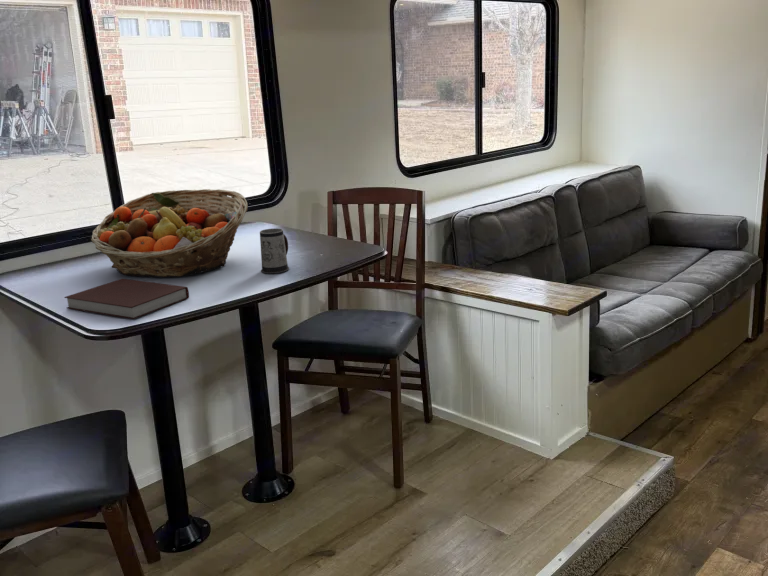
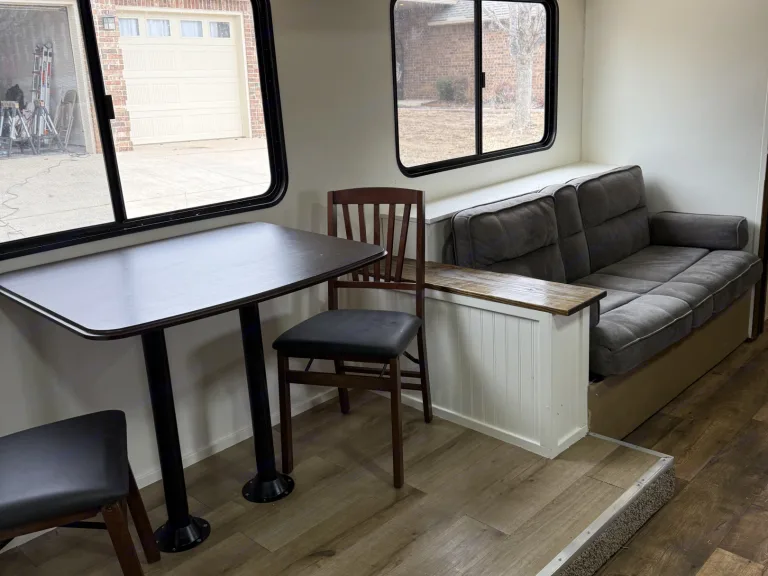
- mug (276, 249)
- notebook (127, 297)
- fruit basket (171, 231)
